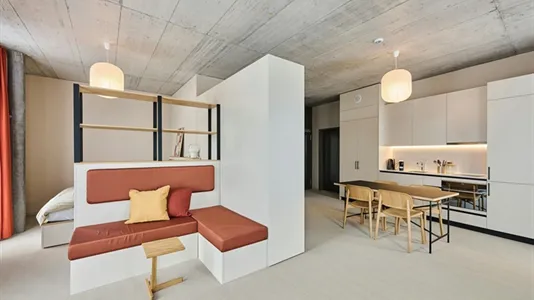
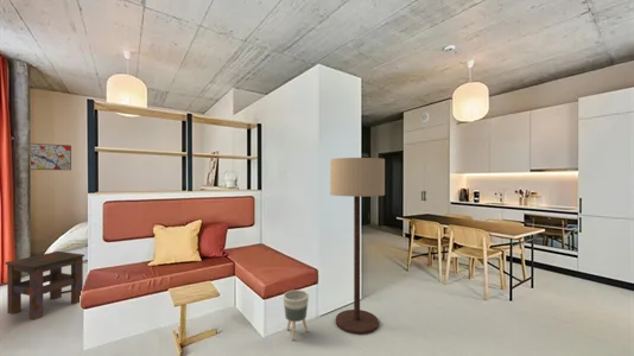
+ wall art (46, 157)
+ side table (46, 281)
+ planter (296, 313)
+ floor lamp (356, 241)
